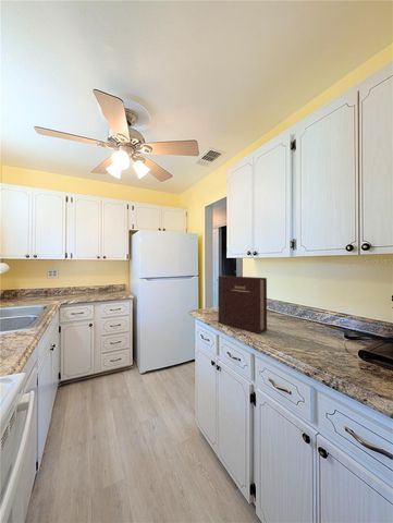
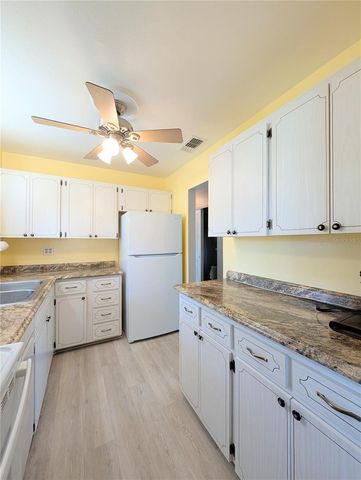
- book (240, 301)
